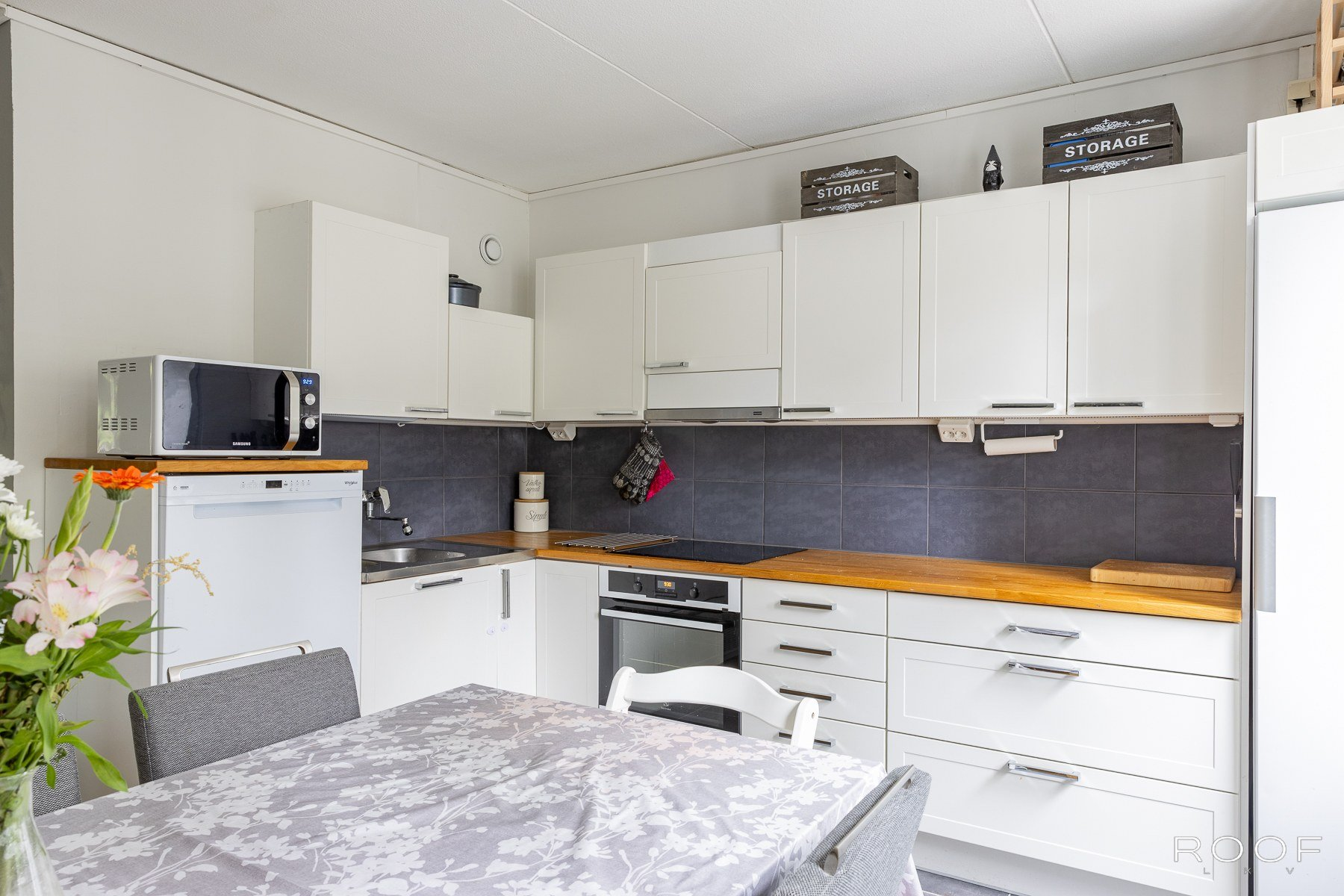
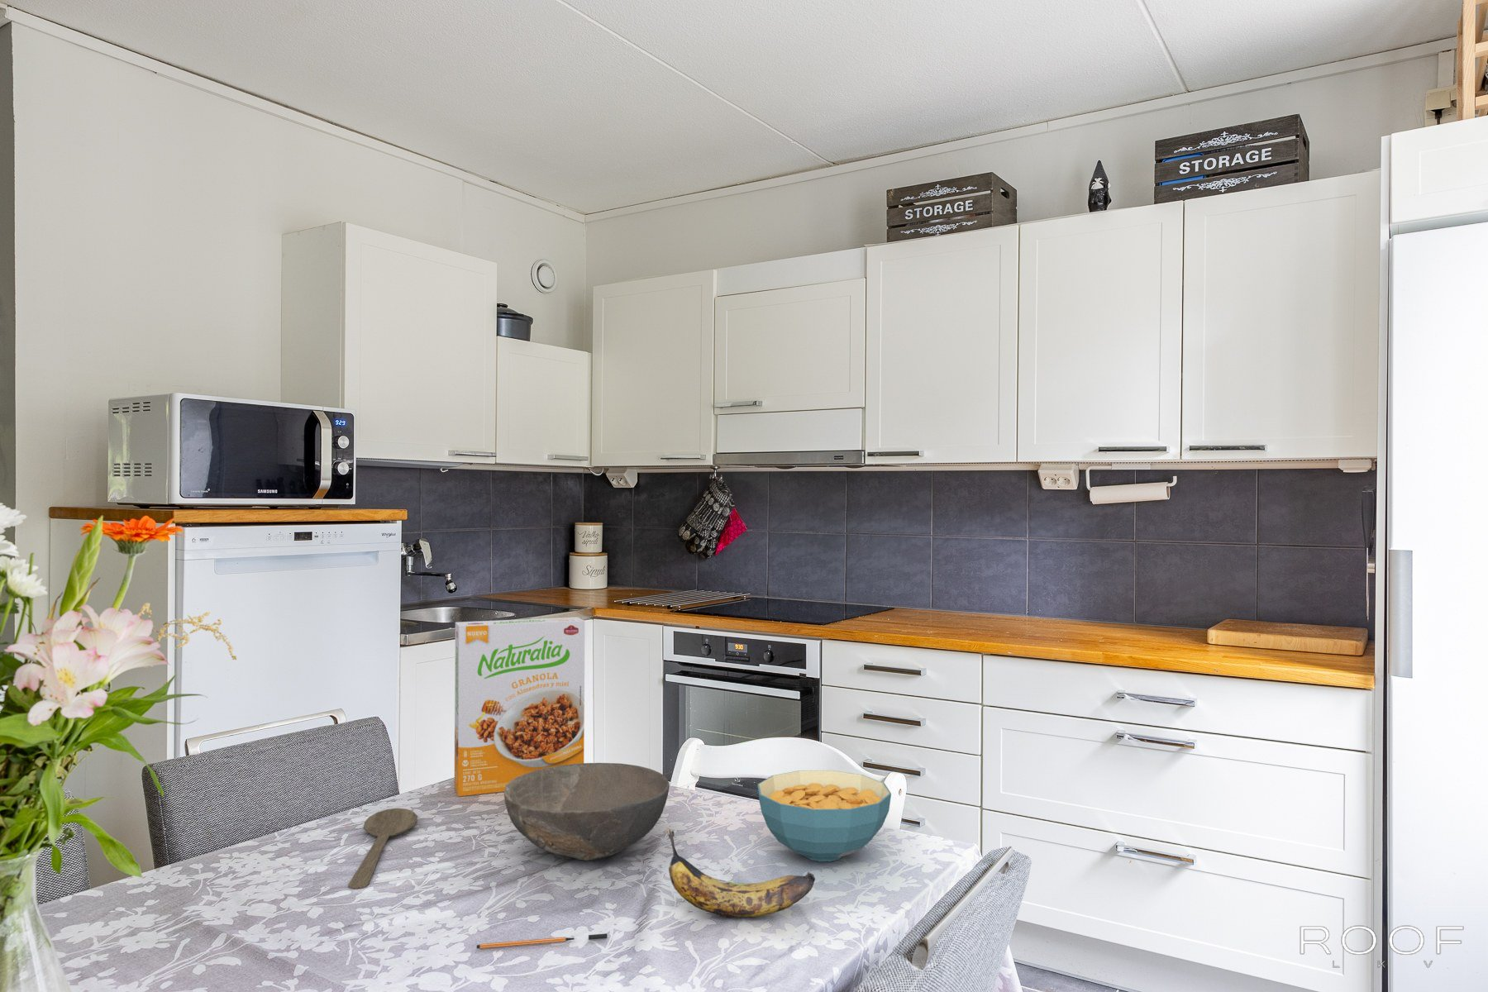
+ bowl (586, 817)
+ cereal bowl (823, 820)
+ banana (740, 882)
+ cereal box (520, 703)
+ pen (542, 941)
+ wooden spoon (379, 844)
